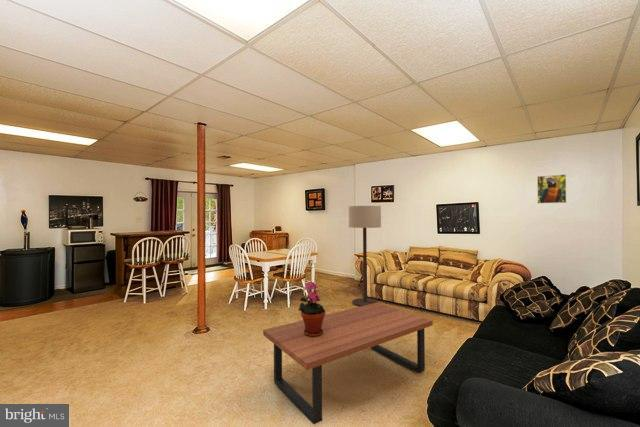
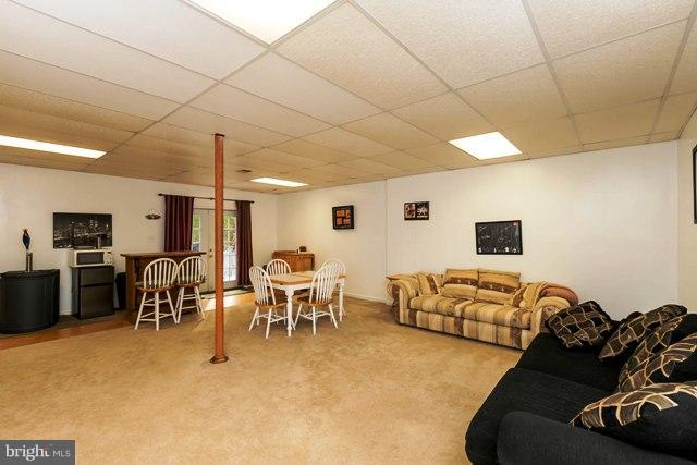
- potted plant (312, 307)
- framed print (551, 189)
- coffee table (351, 351)
- floor lamp (364, 254)
